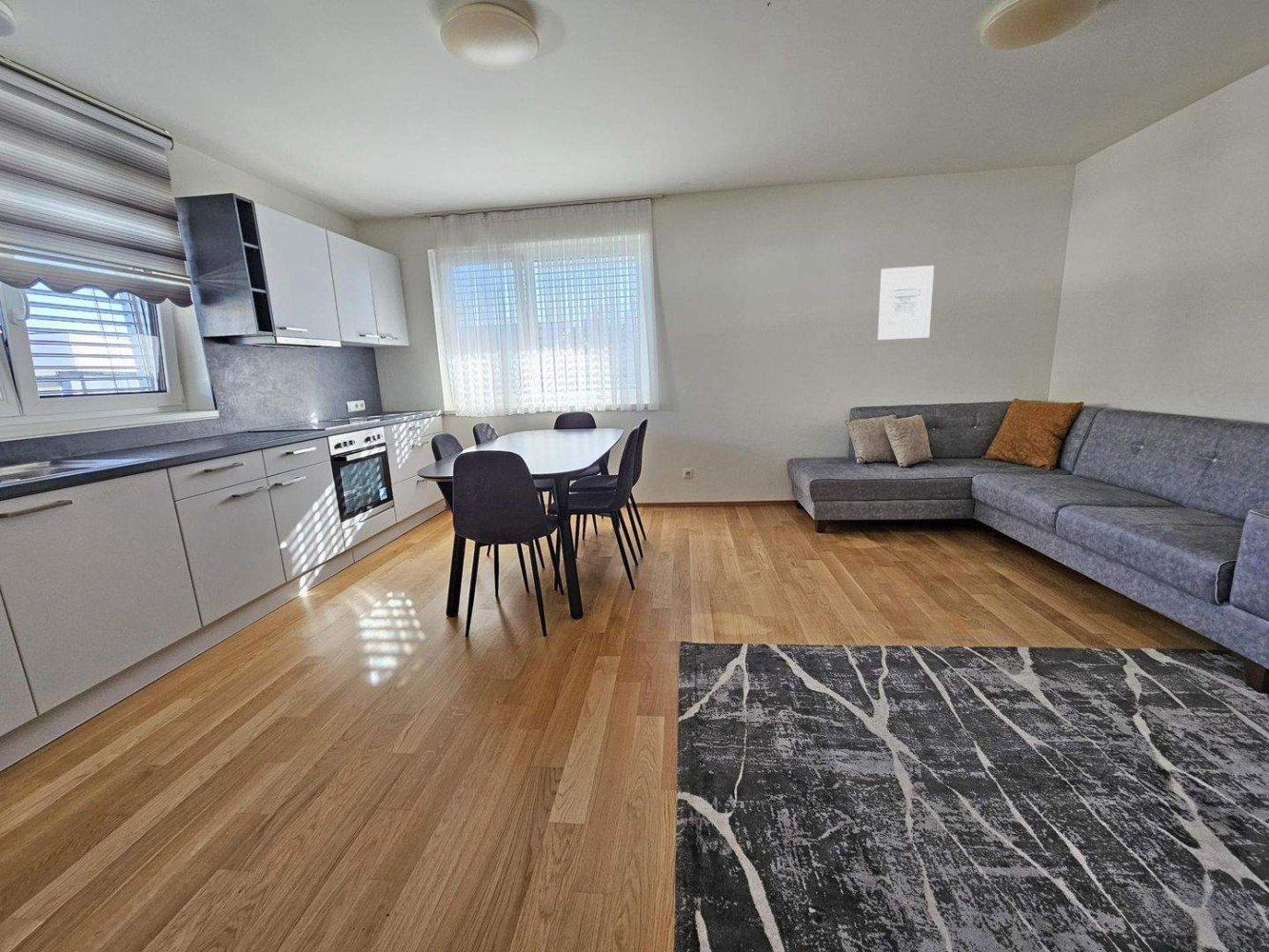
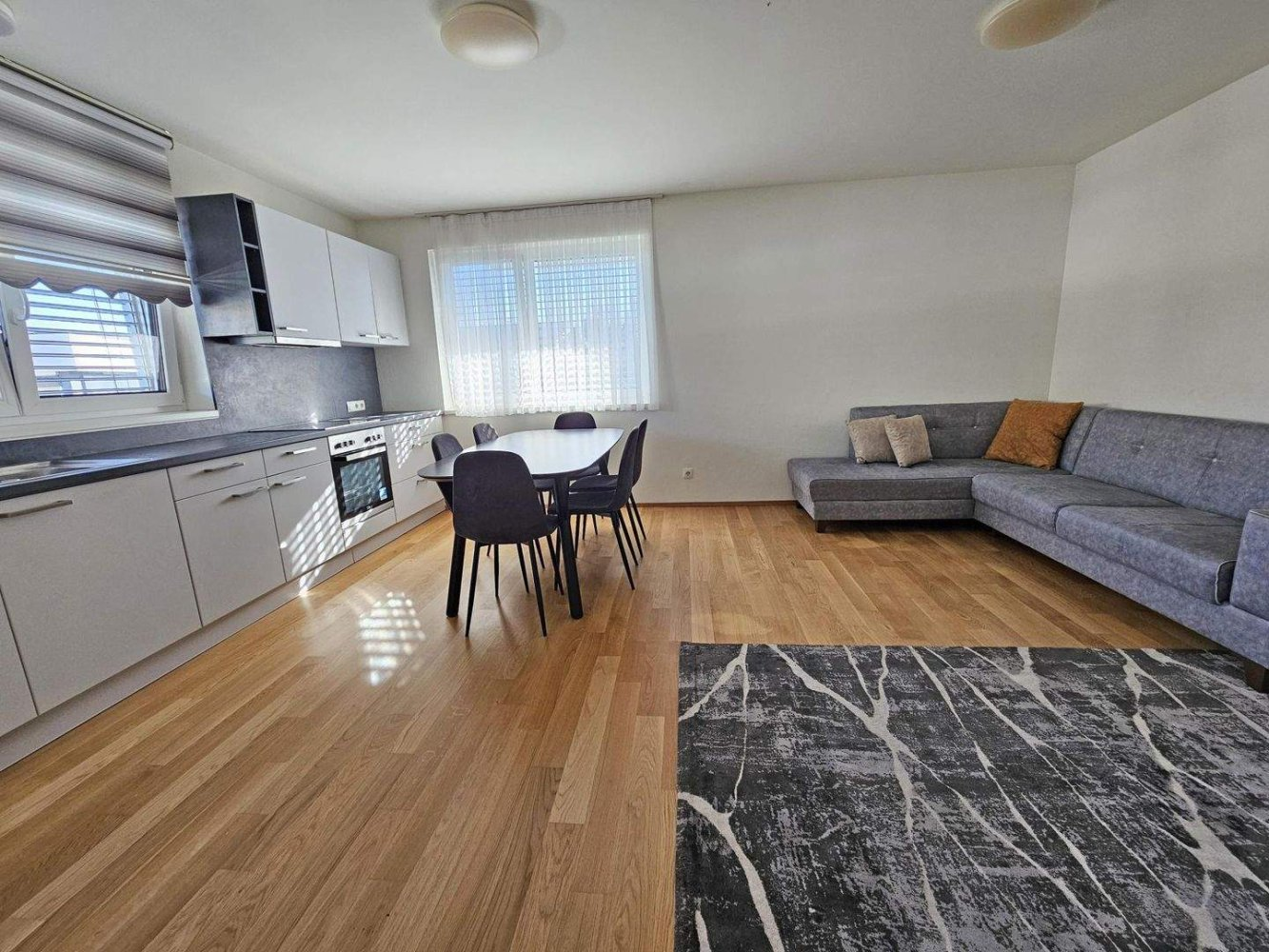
- wall art (904, 303)
